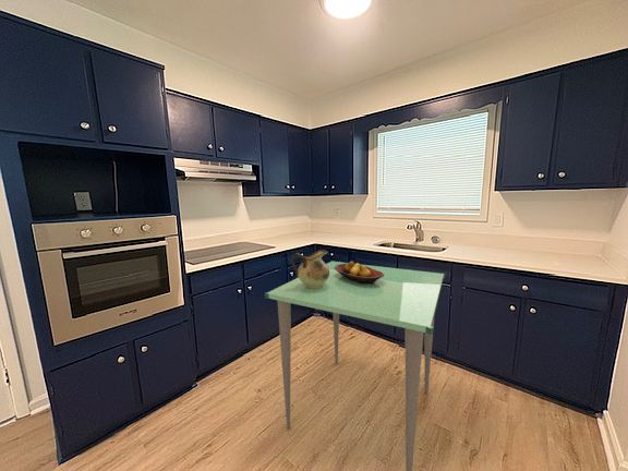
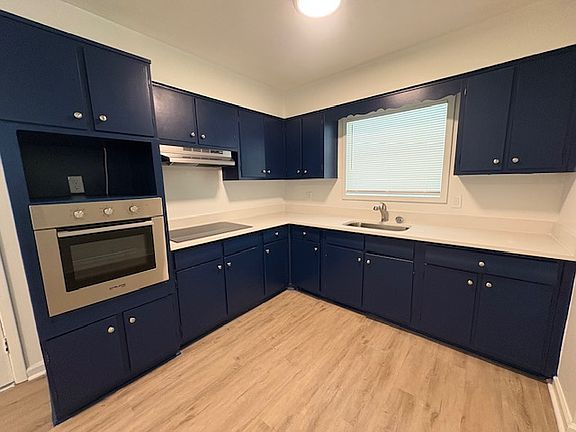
- pitcher (313, 268)
- fruit bowl (358, 270)
- dining table (337, 348)
